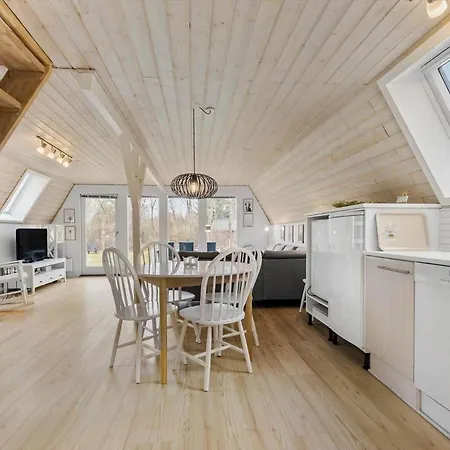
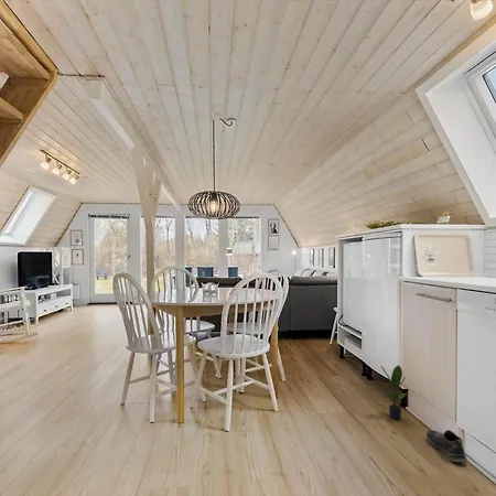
+ shoe (445, 439)
+ potted plant (391, 392)
